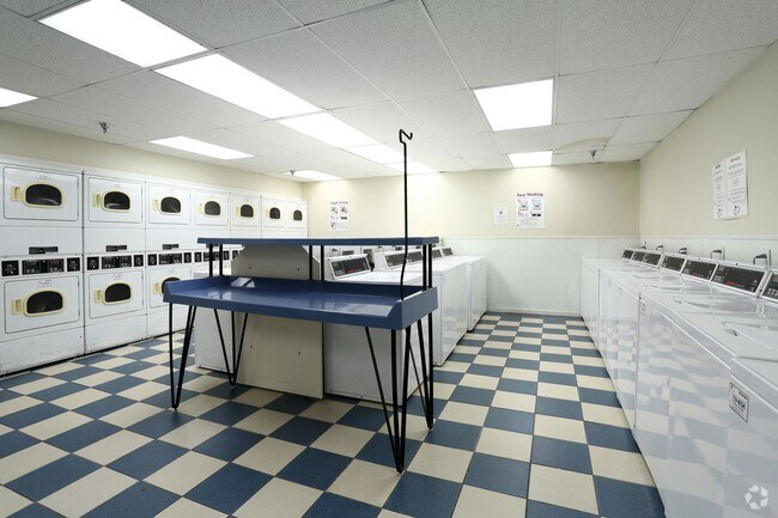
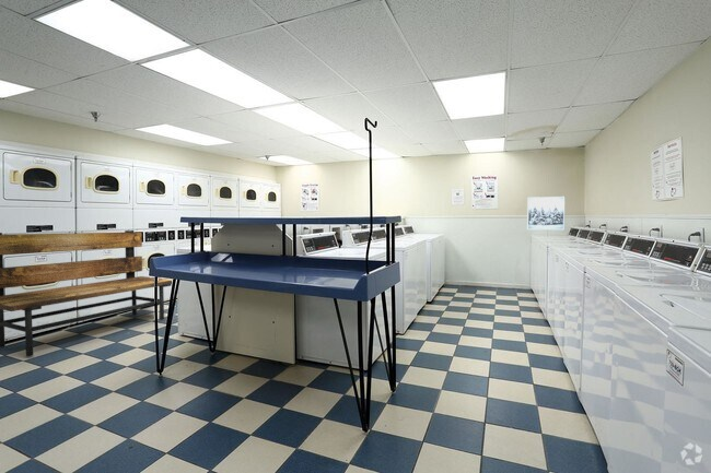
+ bench (90, 283)
+ wall art (545, 213)
